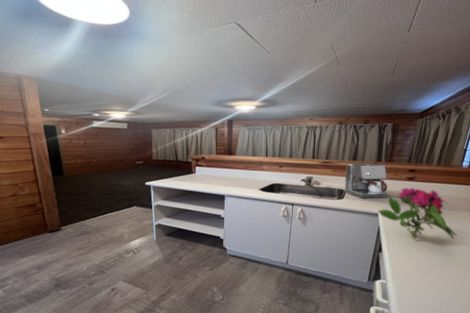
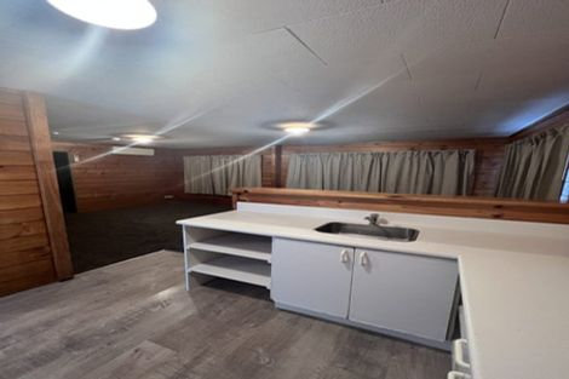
- coffee maker (366, 179)
- flower (416, 213)
